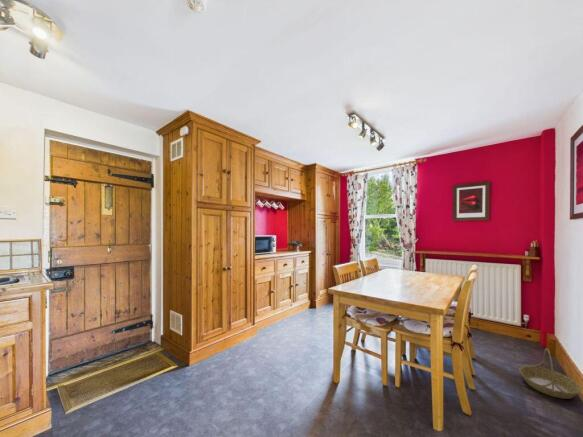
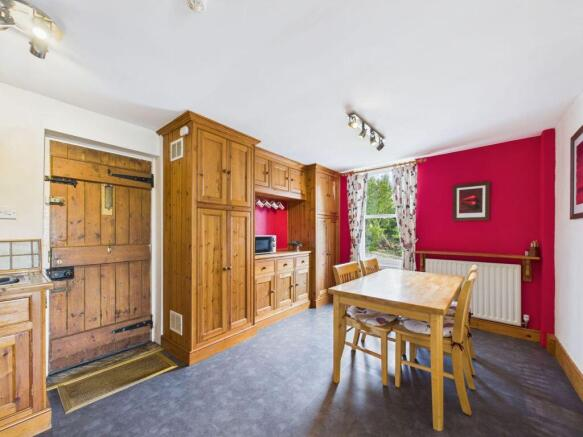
- basket (548, 369)
